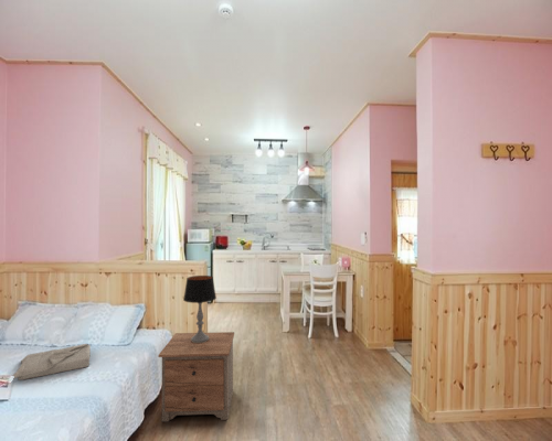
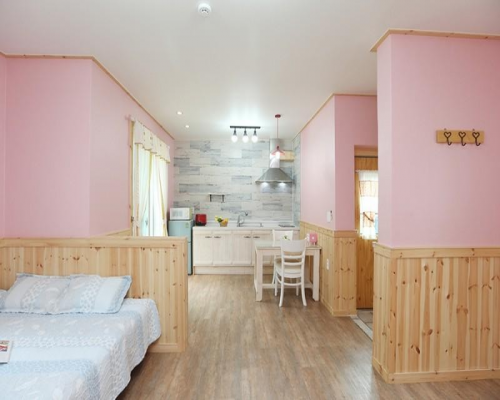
- nightstand (200, 374)
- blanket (53, 357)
- table lamp (200, 308)
